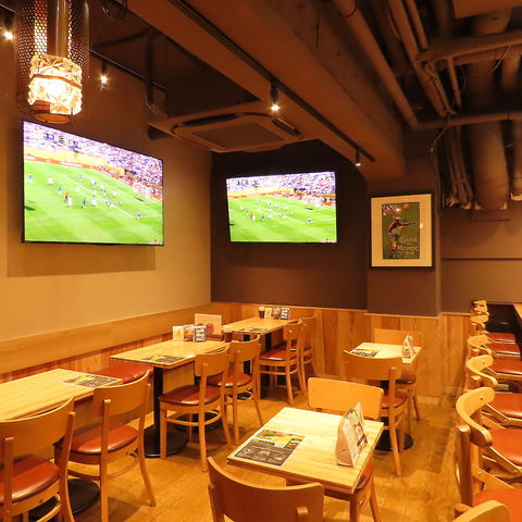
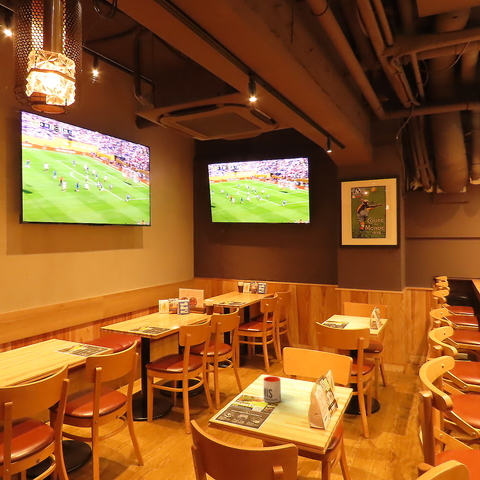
+ mug (272, 387)
